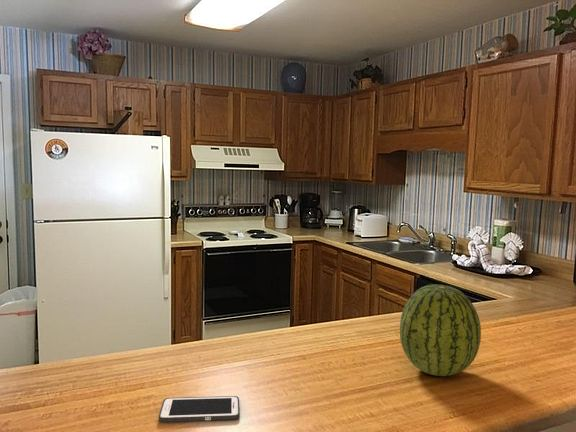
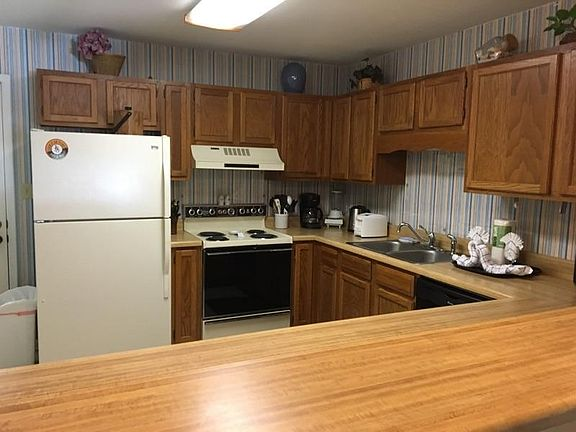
- fruit (438, 329)
- cell phone (200, 408)
